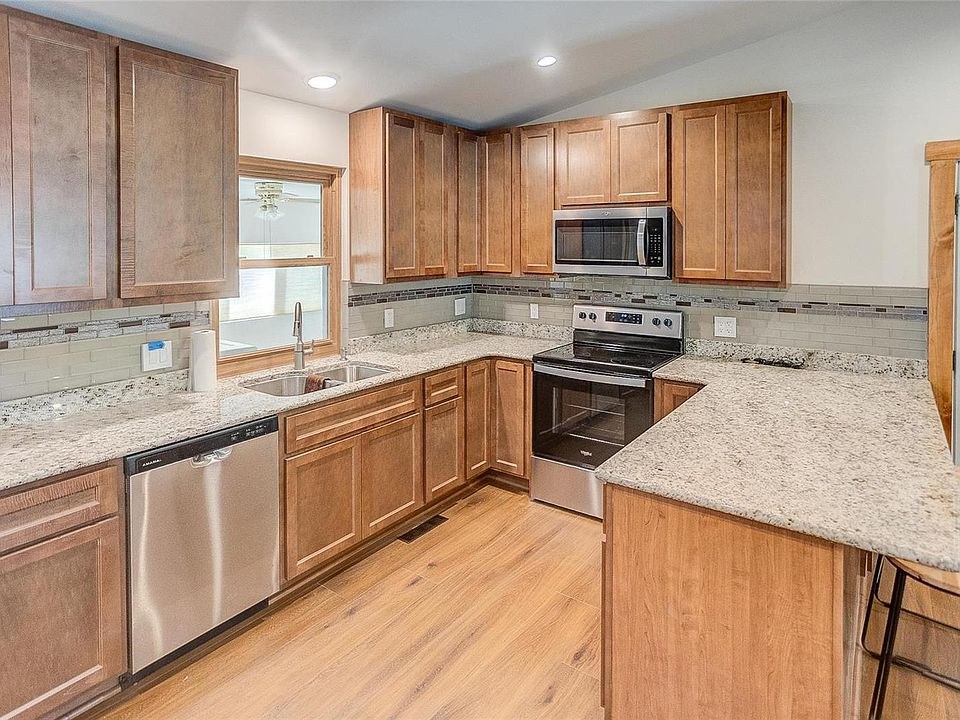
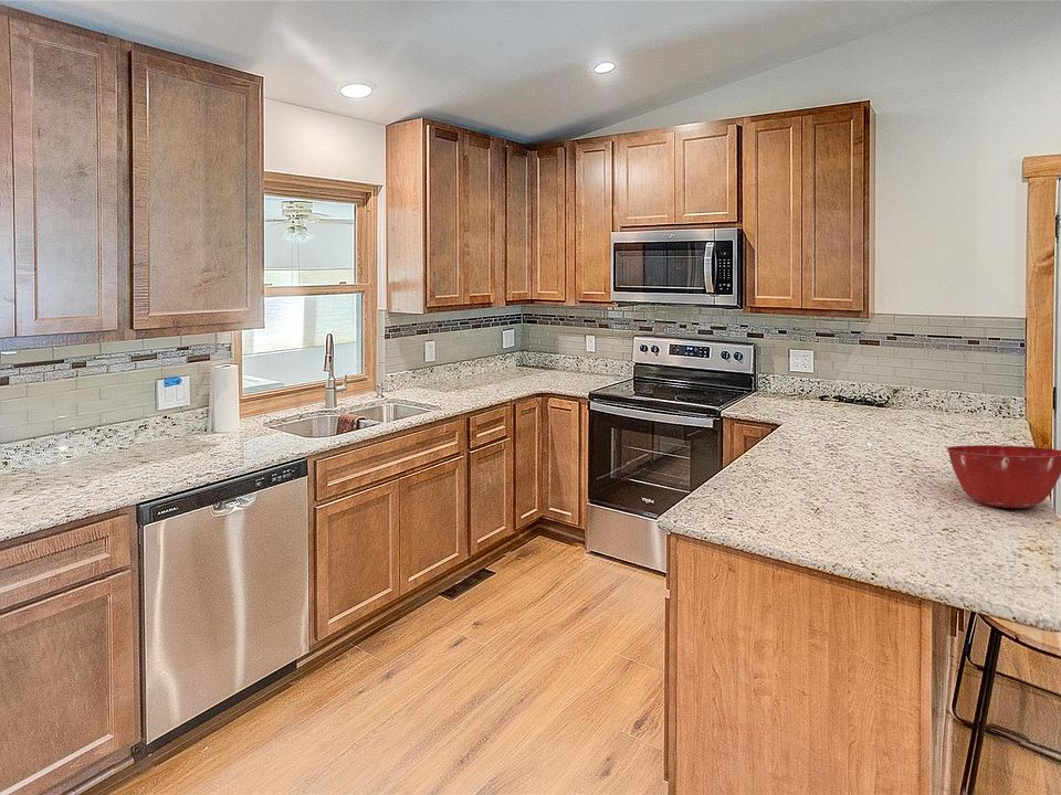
+ mixing bowl (1004, 476)
